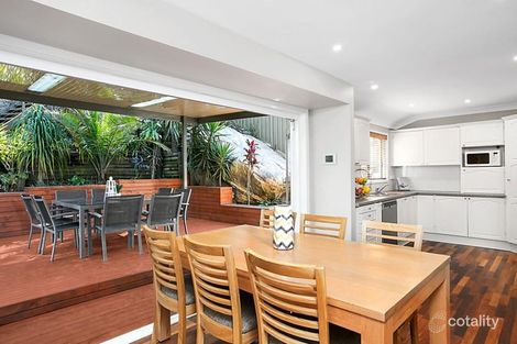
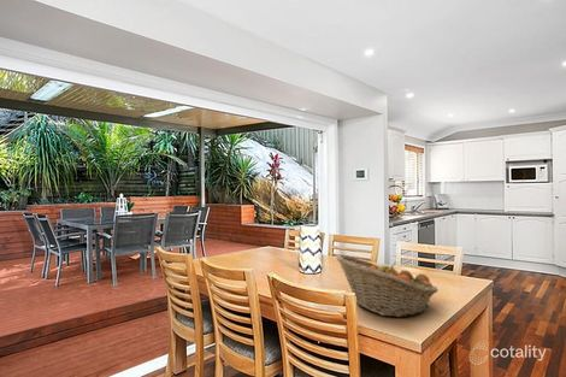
+ fruit basket (383, 279)
